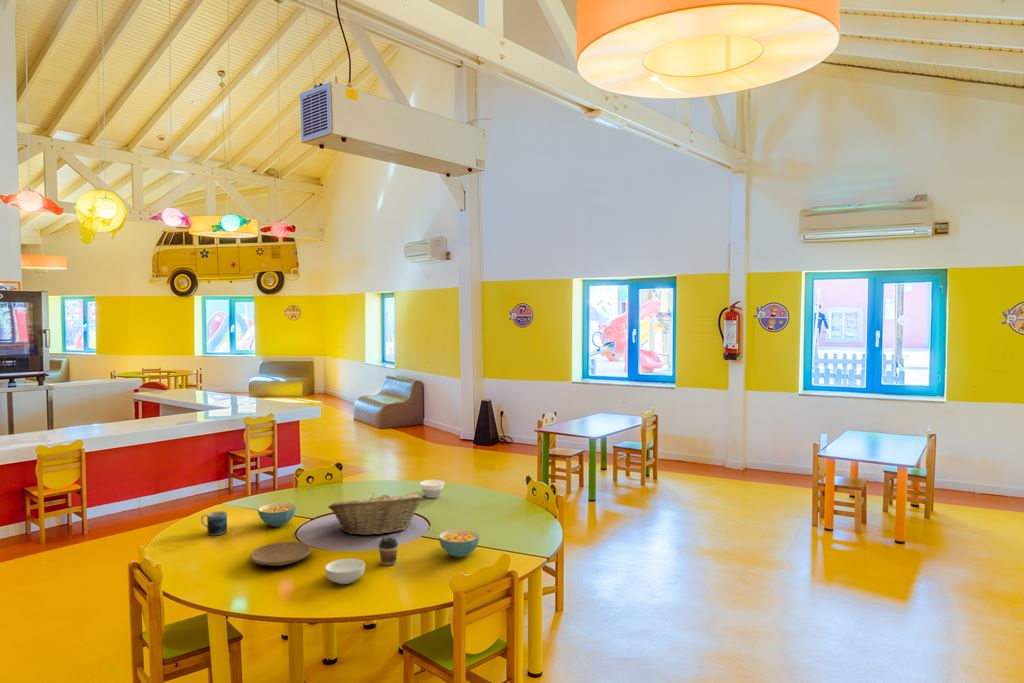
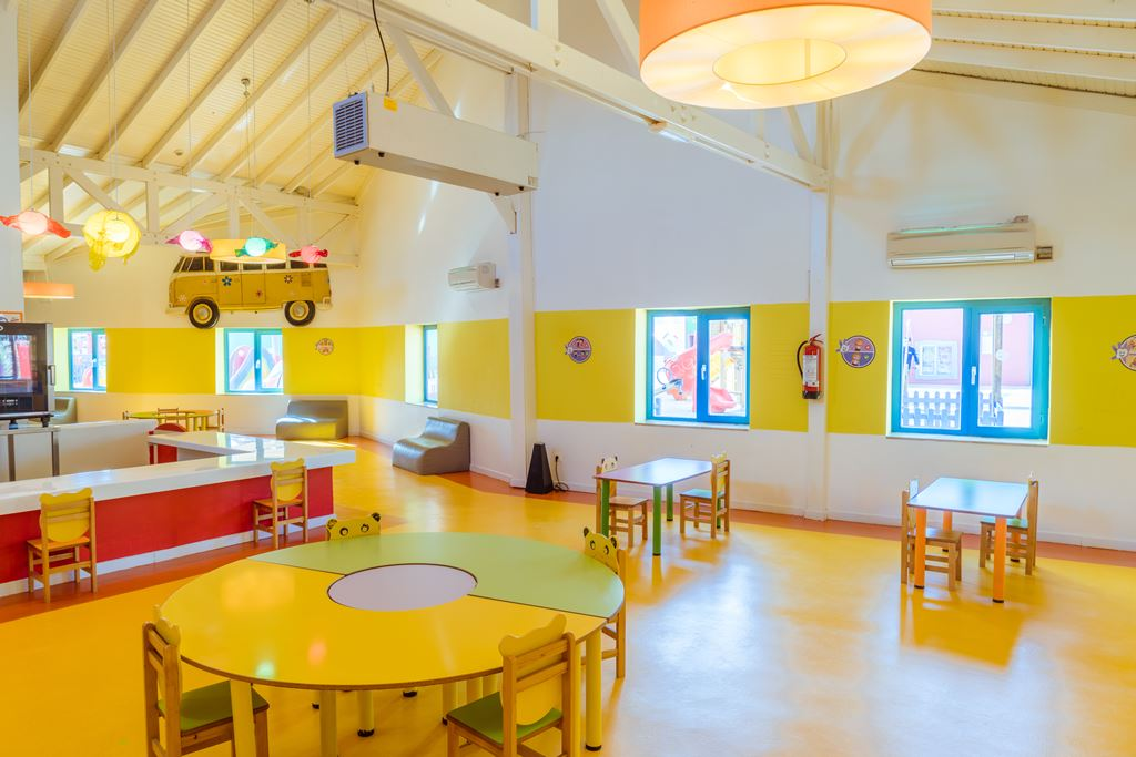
- cereal bowl (459, 545)
- bowl (432, 489)
- mug (213, 523)
- cereal bowl (277, 516)
- plate (281, 555)
- cereal bowl (345, 572)
- coffee cup (388, 550)
- fruit basket (376, 509)
